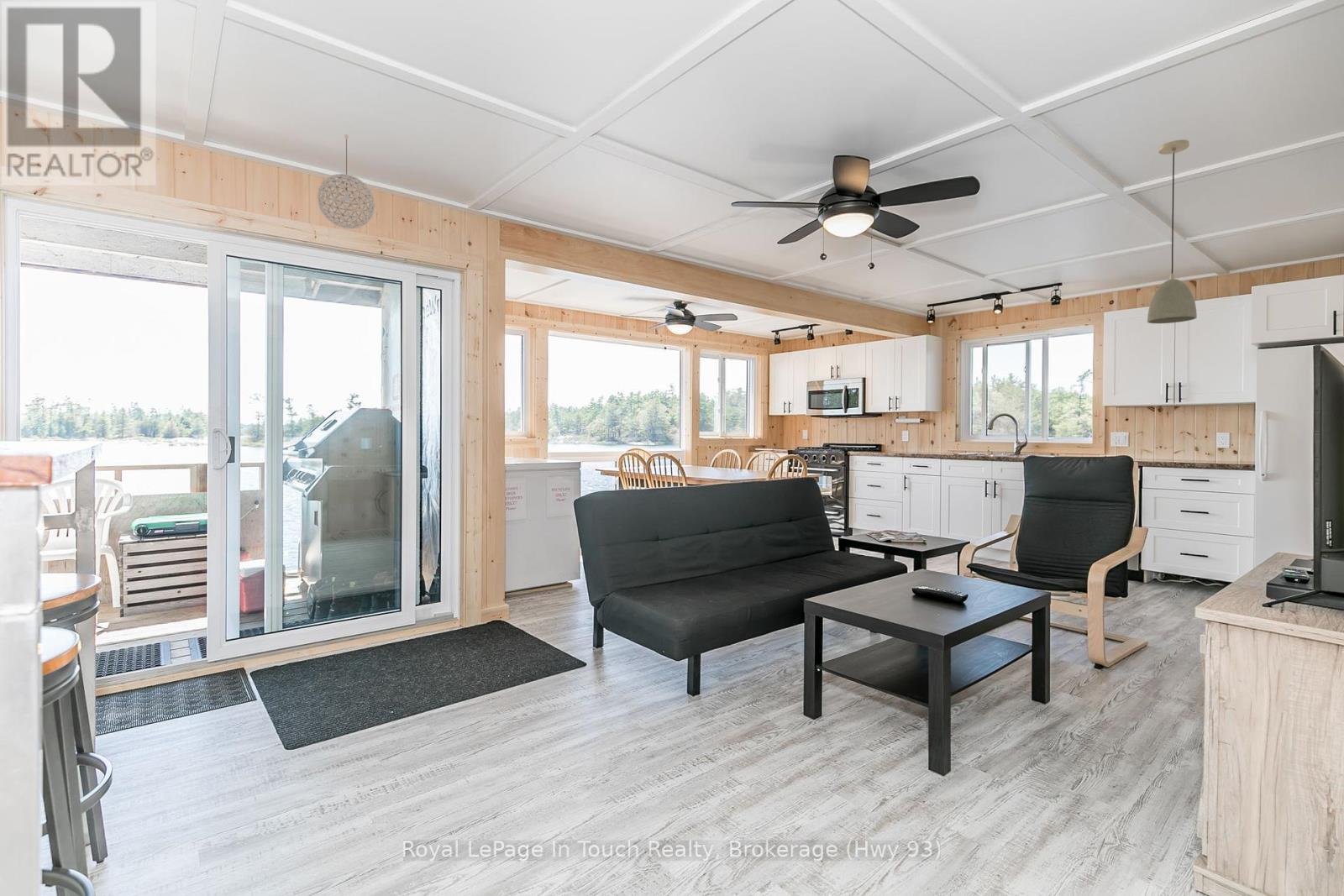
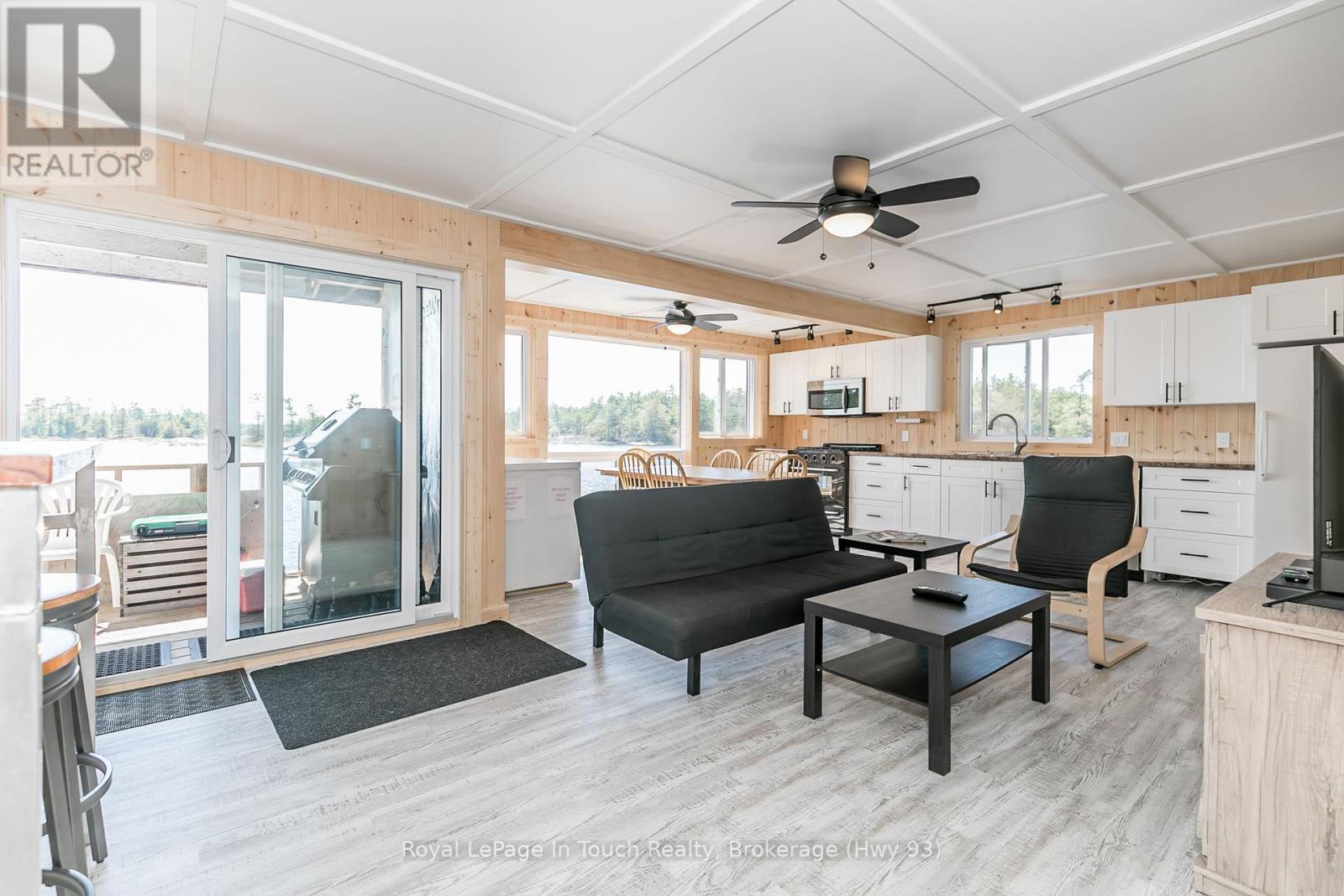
- light fixture (1173, 233)
- pendant light (346, 181)
